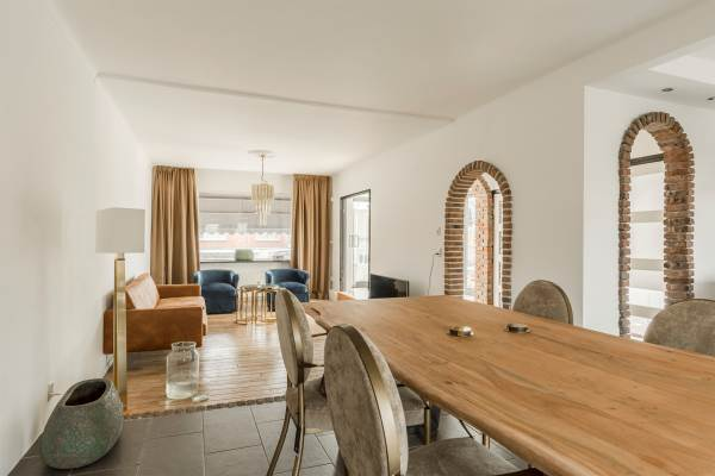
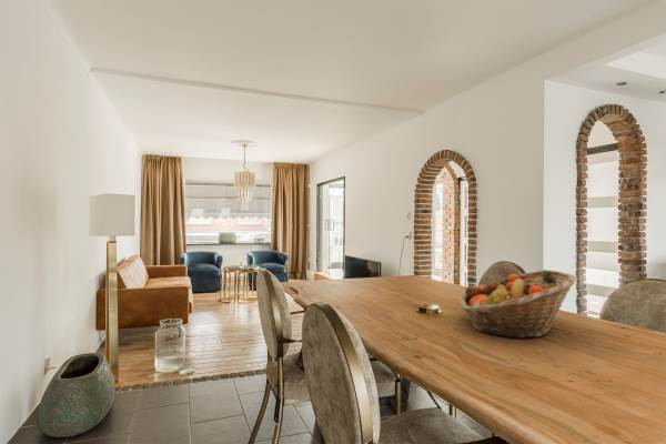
+ fruit basket (514, 299)
